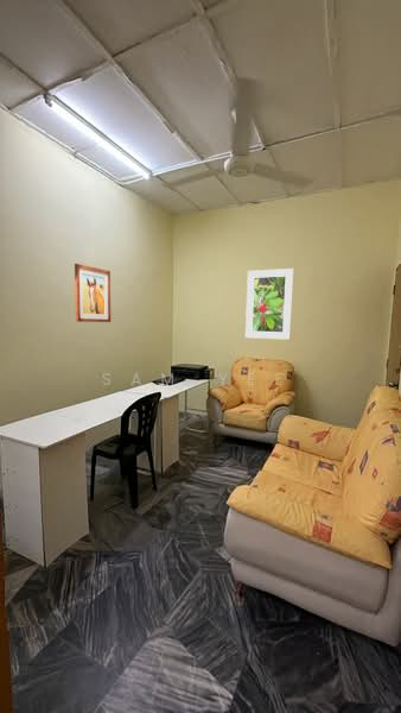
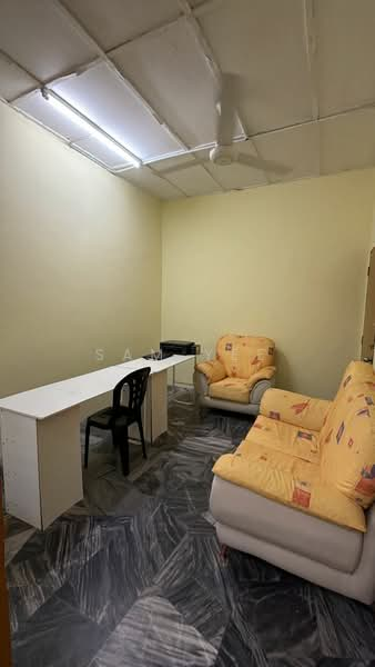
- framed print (268, 304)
- wall art (94, 295)
